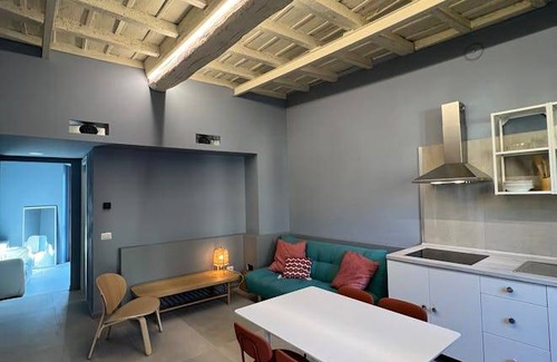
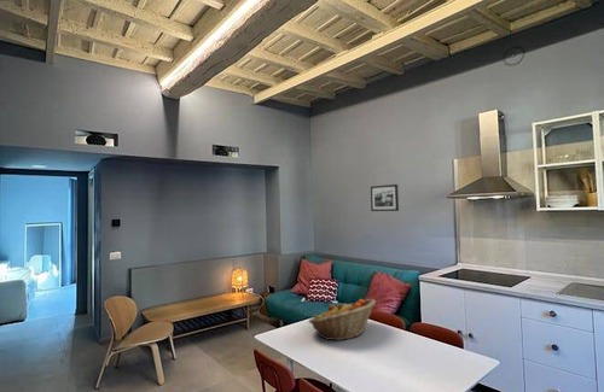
+ fruit basket (343, 316)
+ picture frame (383, 198)
